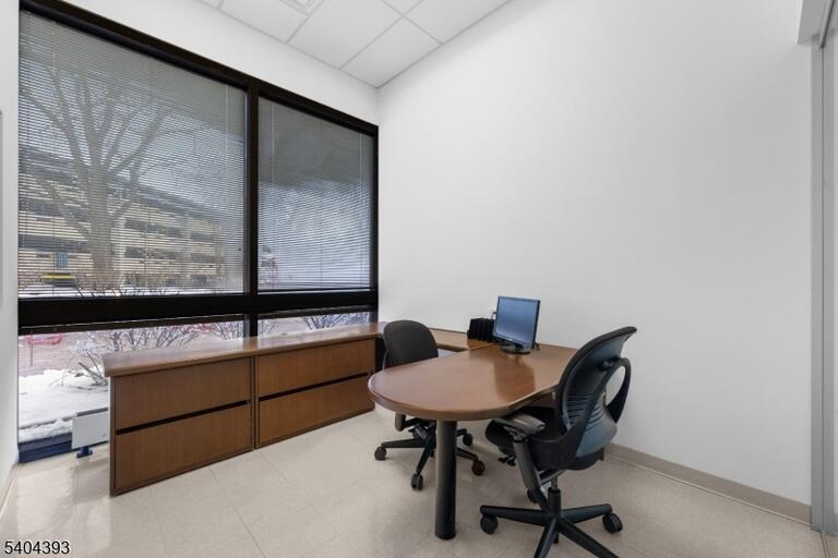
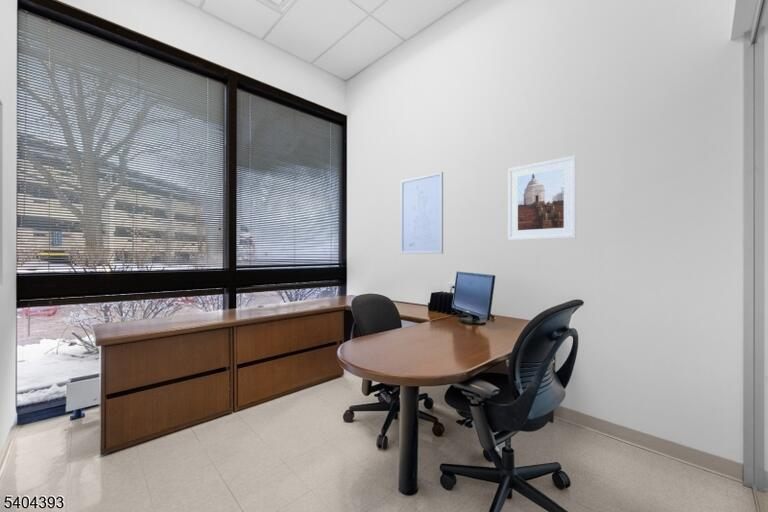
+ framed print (539, 201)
+ wall art (420, 215)
